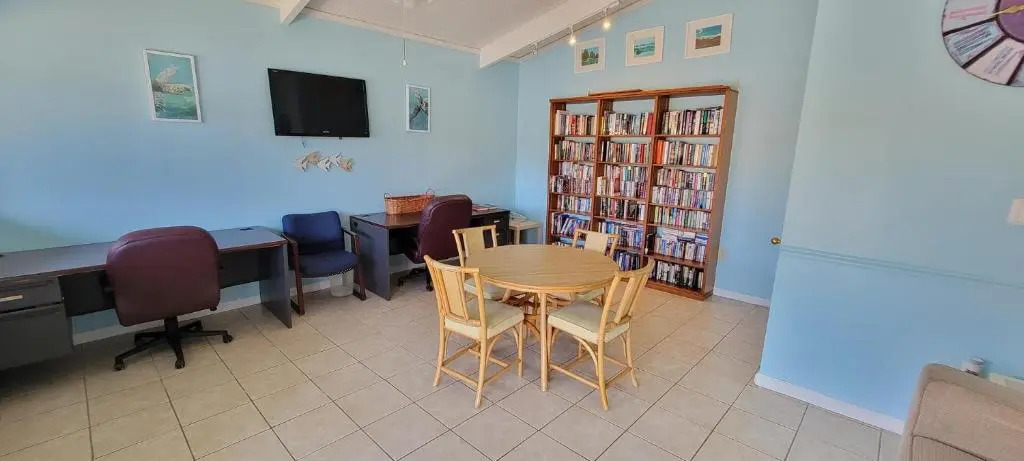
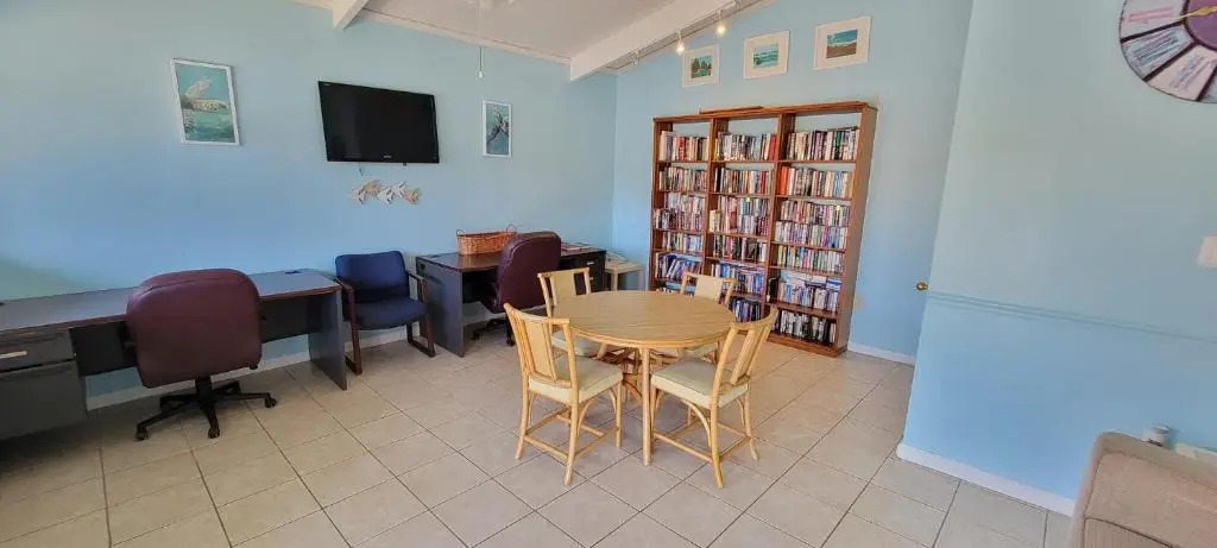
- wastebasket (341, 279)
